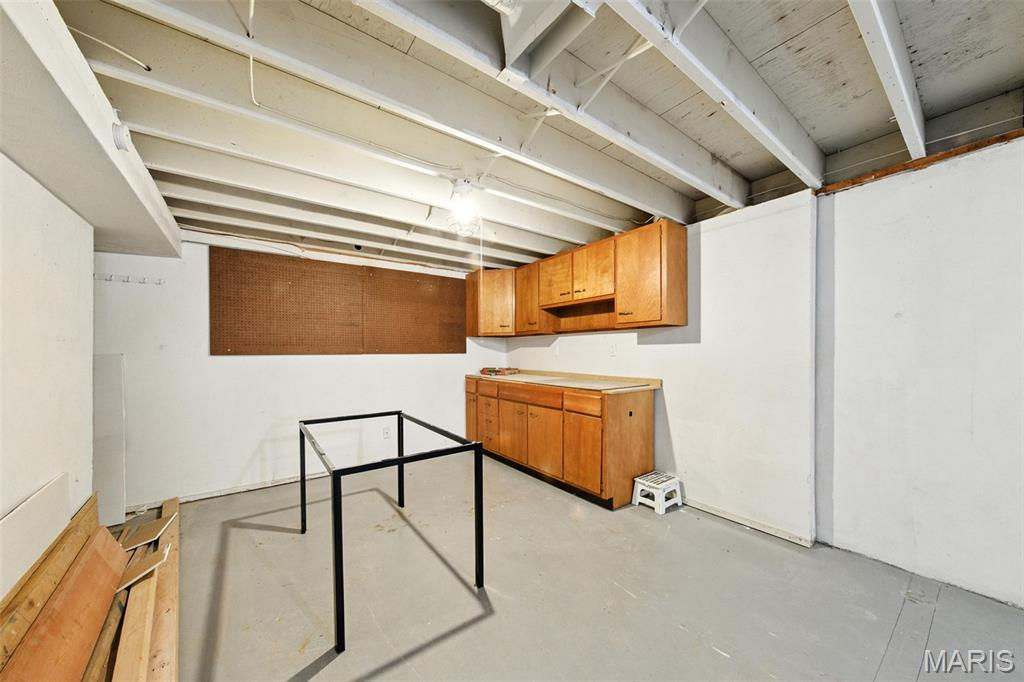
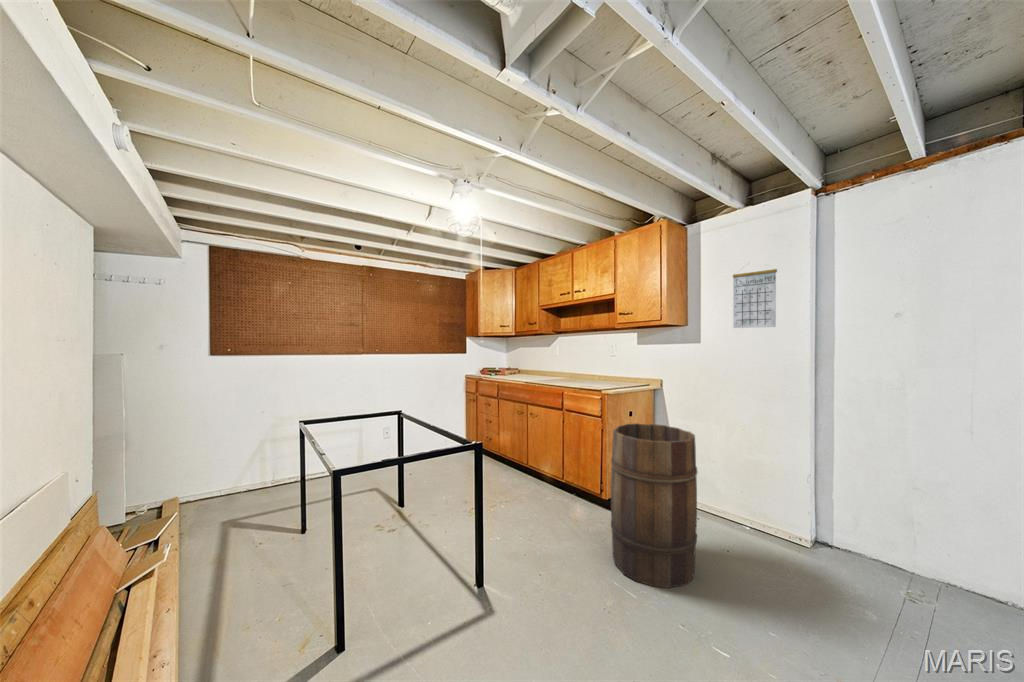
+ calendar (753, 293)
+ wooden barrel (652, 497)
